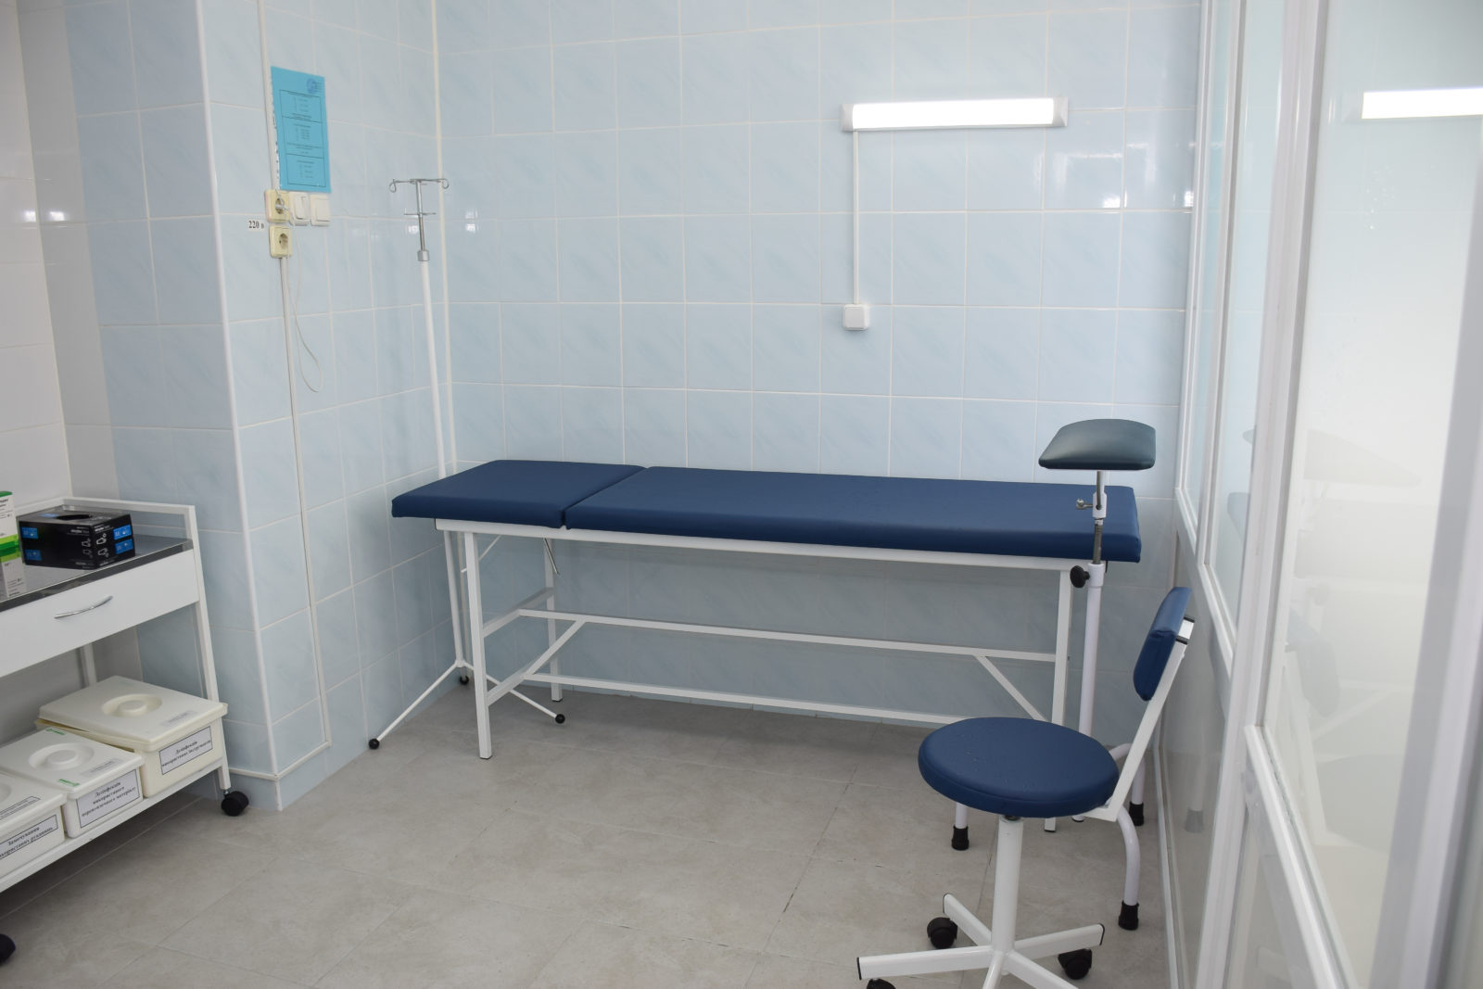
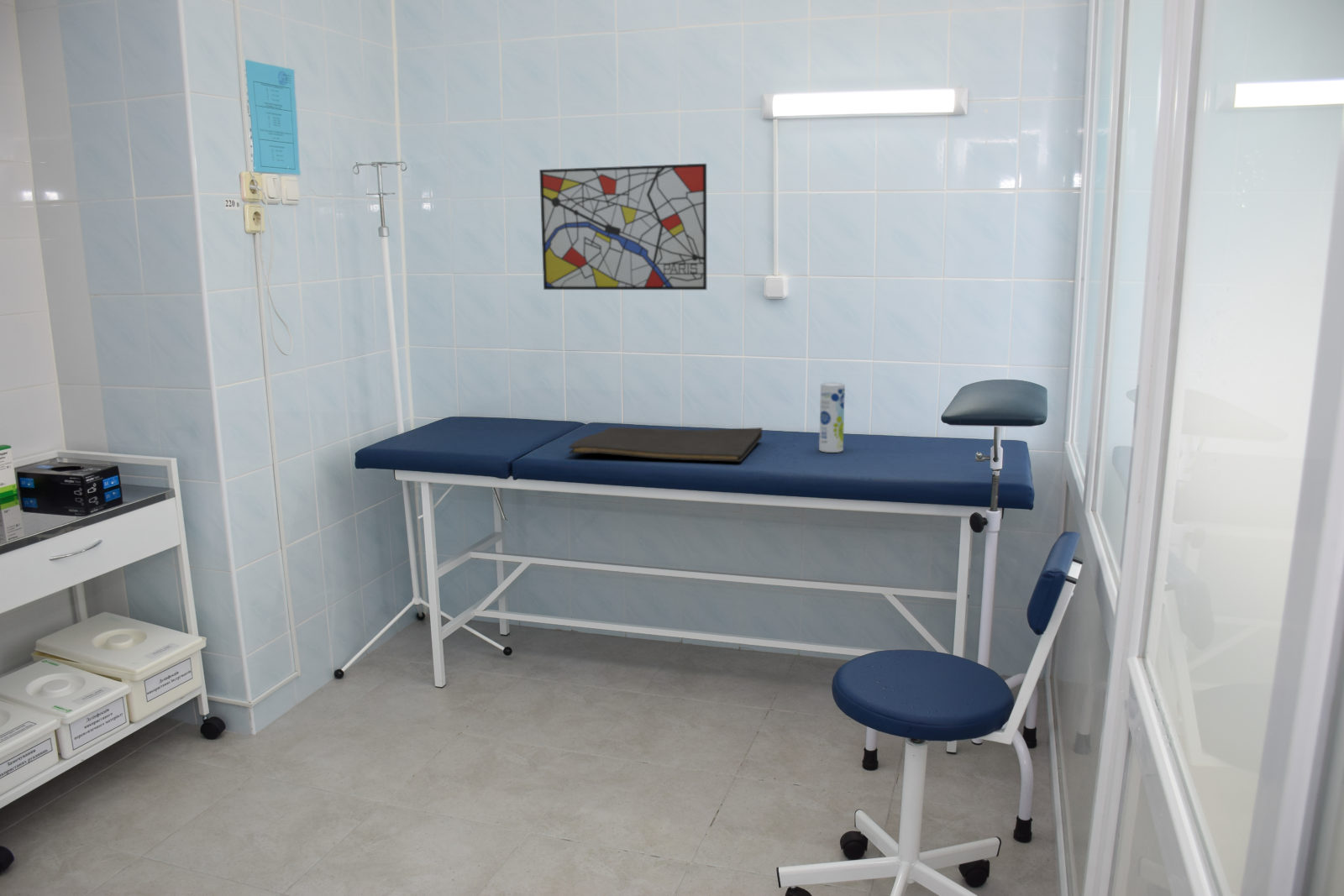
+ hand towel (669, 442)
+ wall art (622, 228)
+ canister (832, 417)
